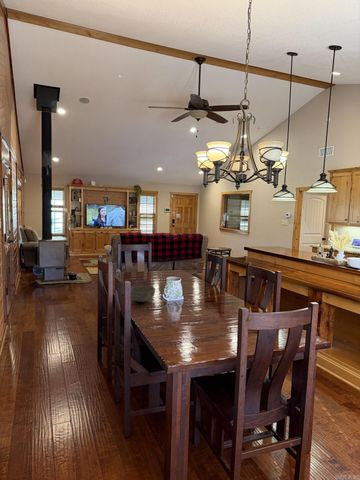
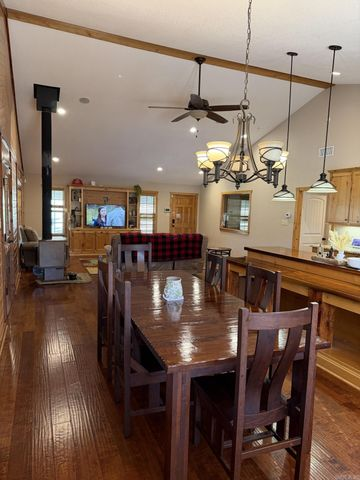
- bowl (141, 294)
